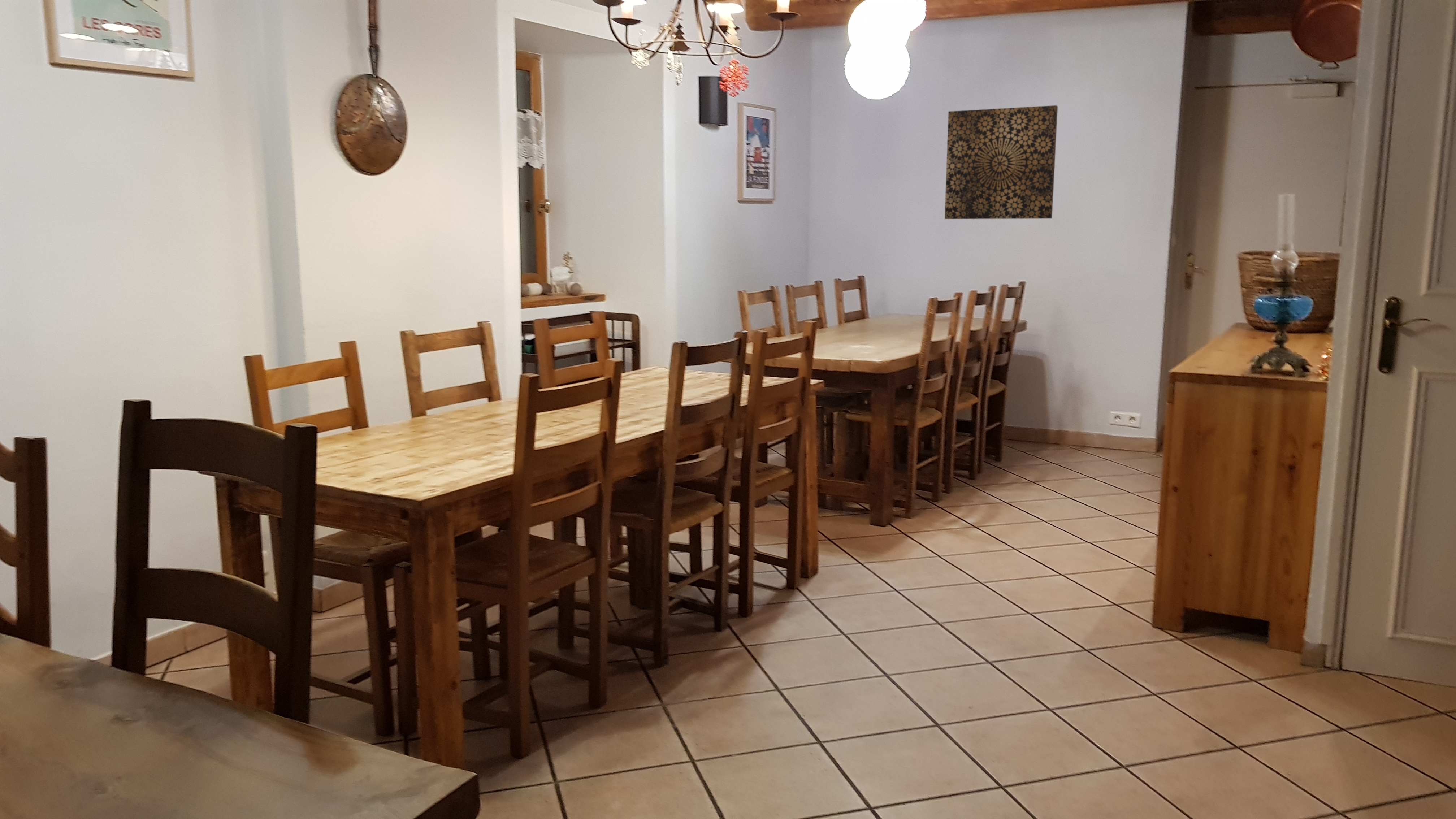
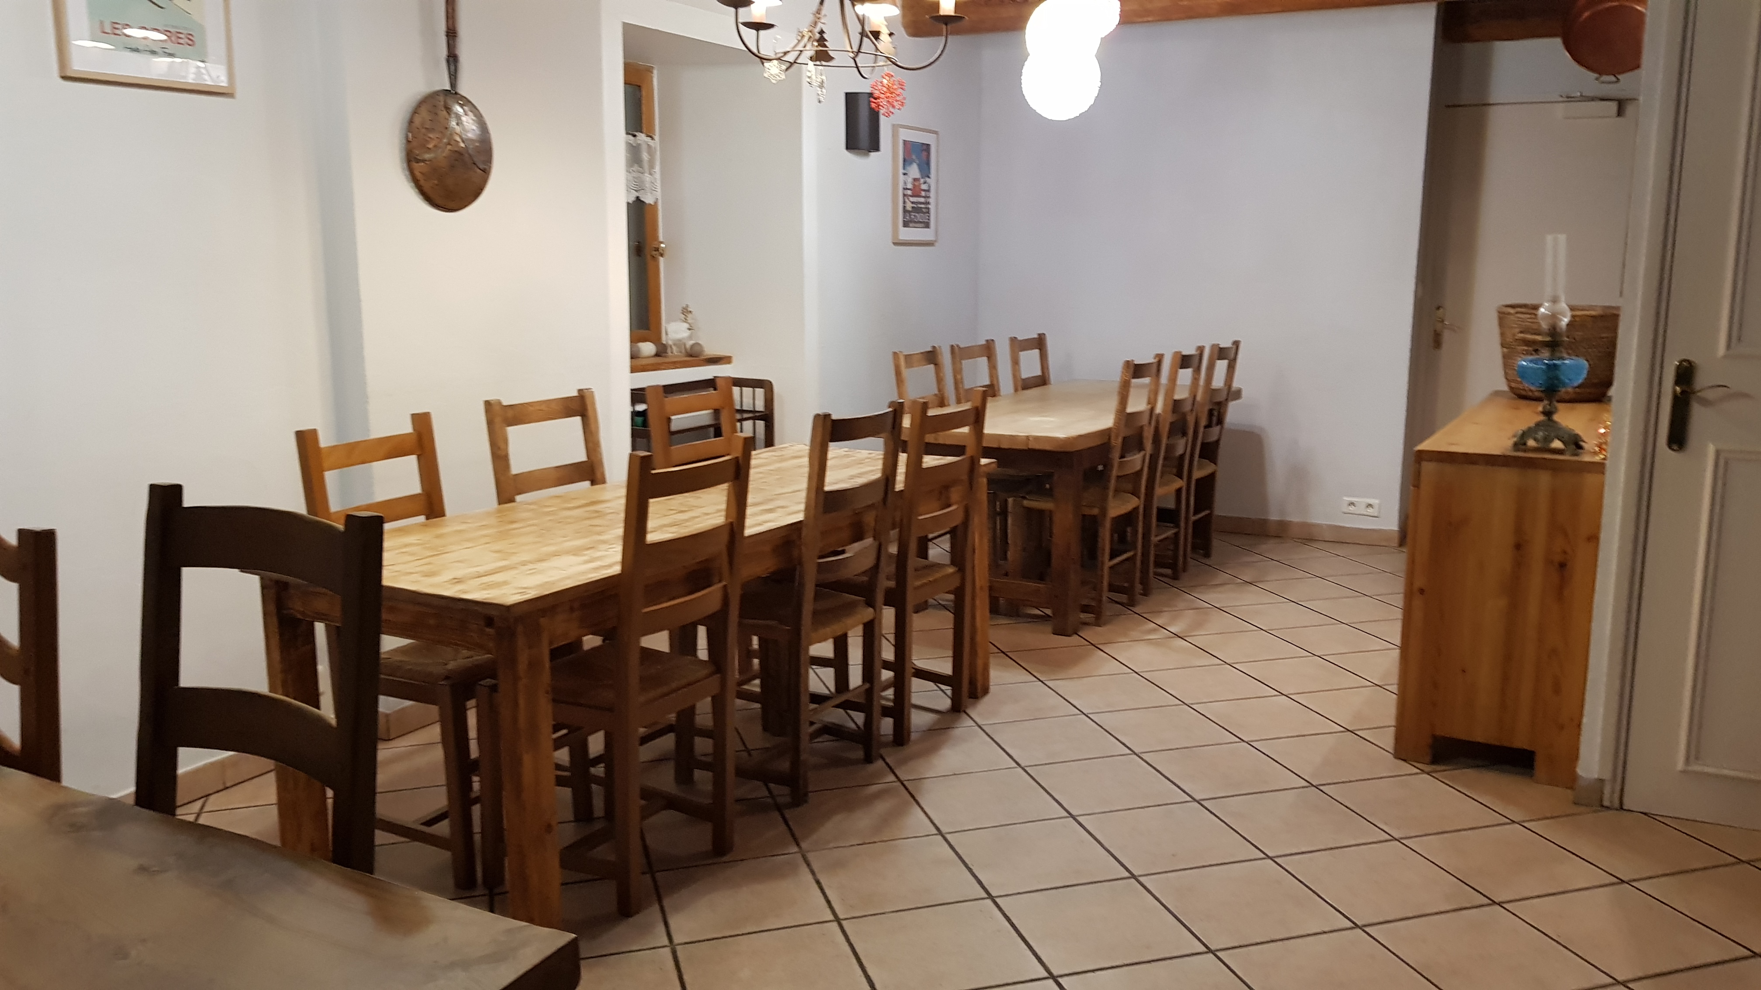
- wall art (999, 164)
